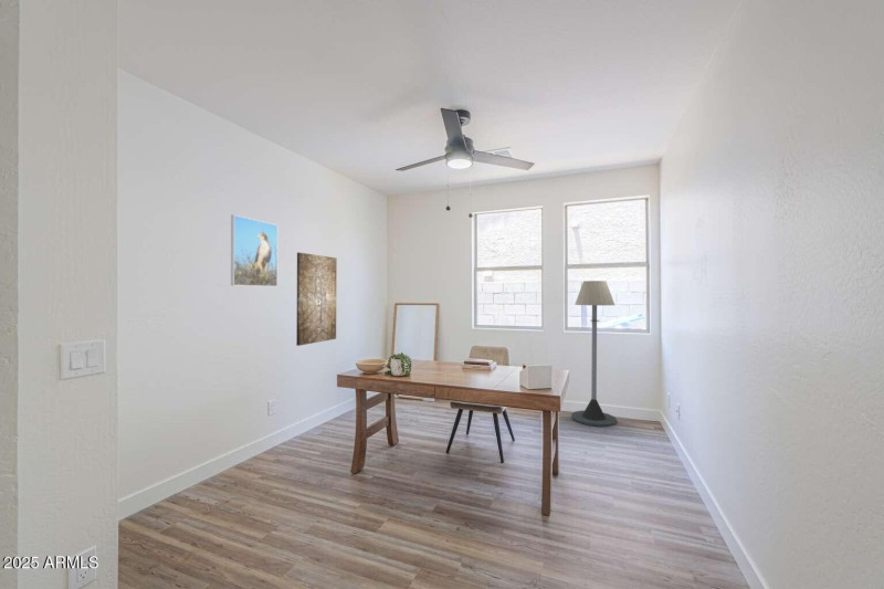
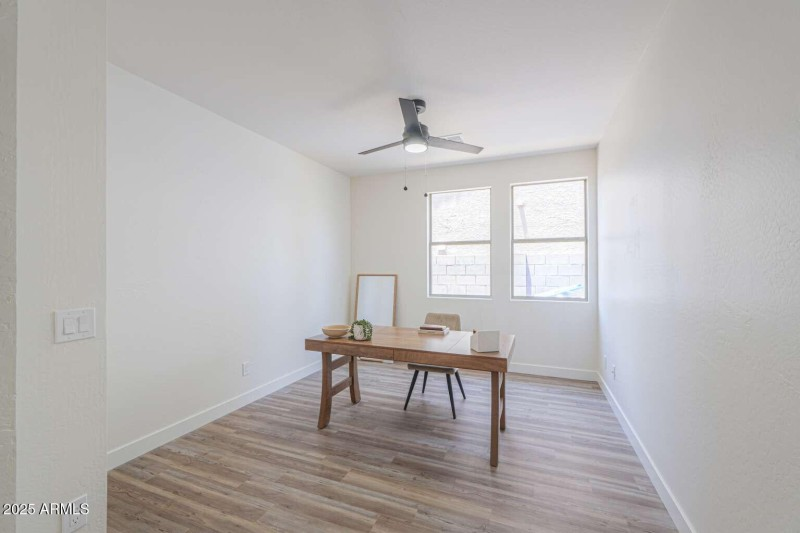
- floor lamp (593, 349)
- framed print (255, 253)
- wall art (317, 298)
